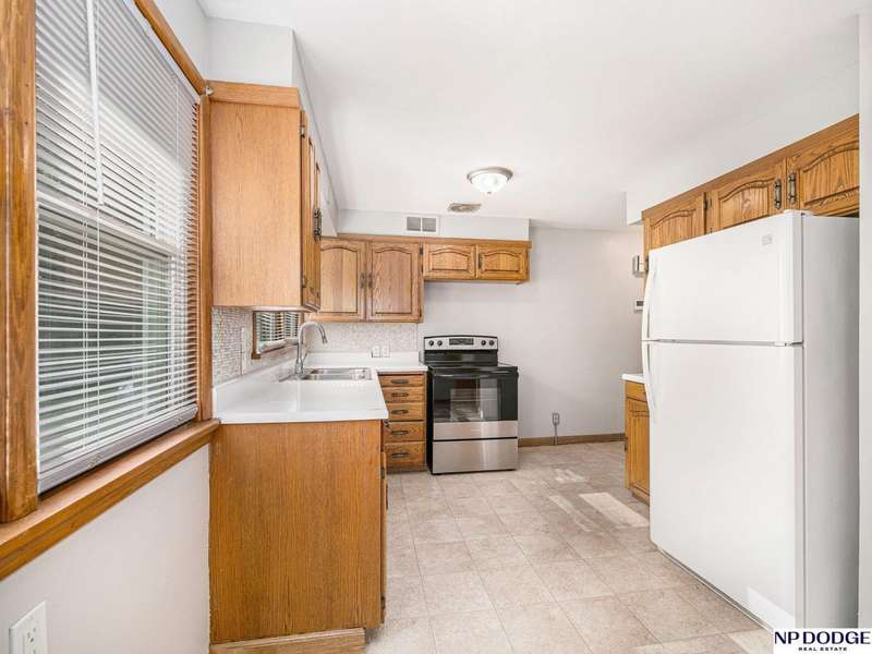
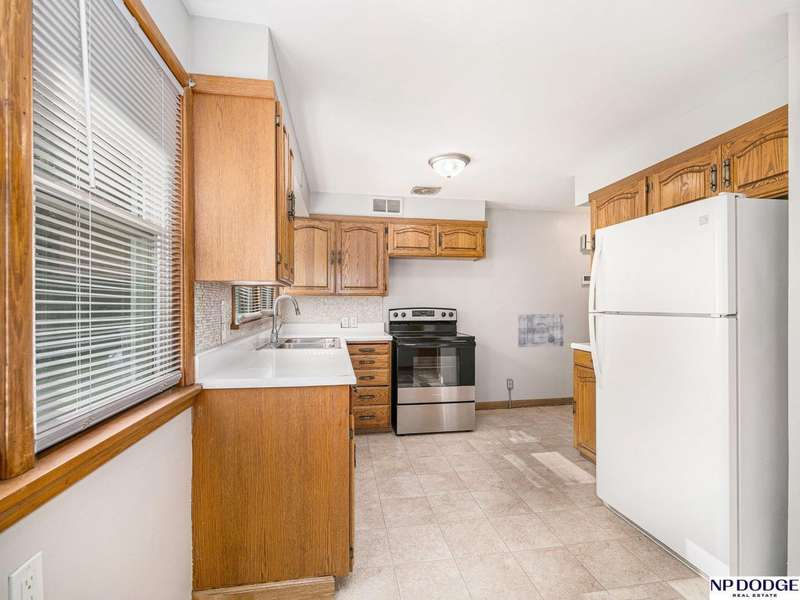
+ wall art (541, 330)
